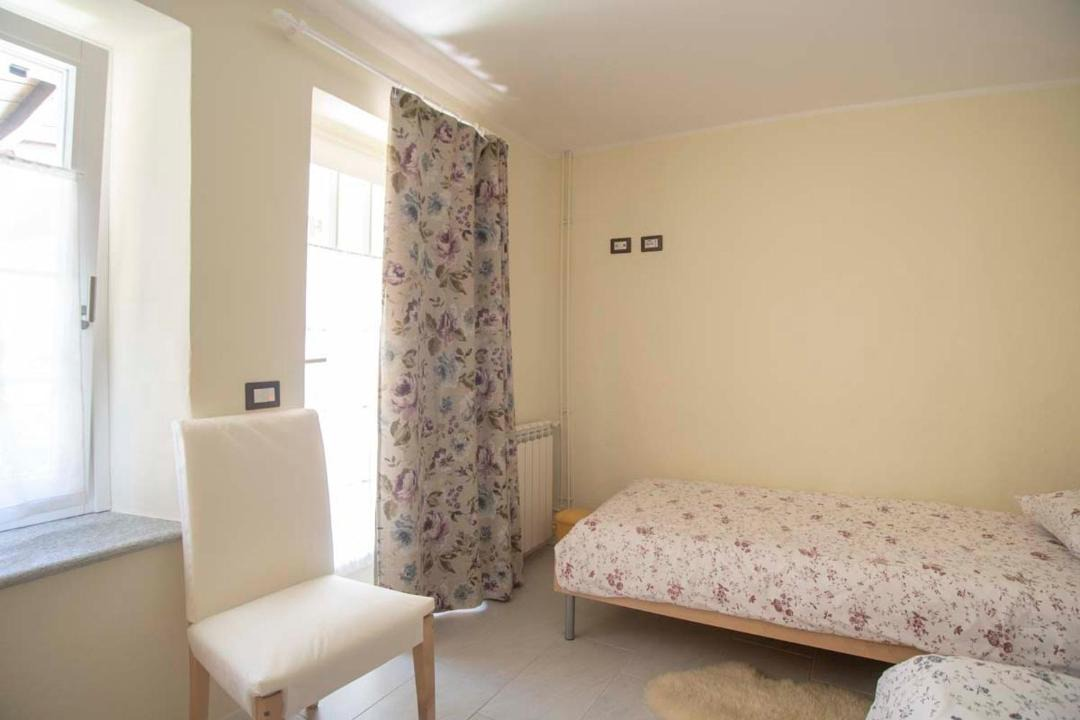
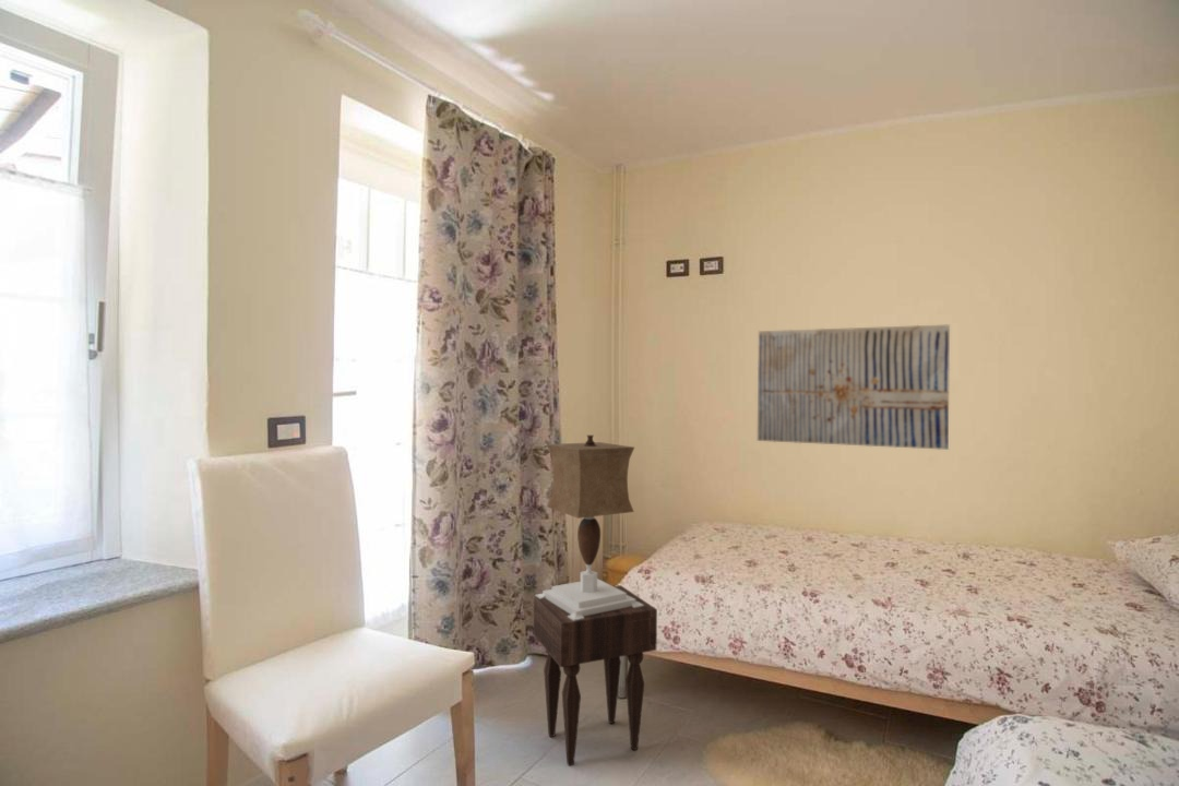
+ wall art (847, 386)
+ nightstand (586, 662)
+ table lamp (588, 517)
